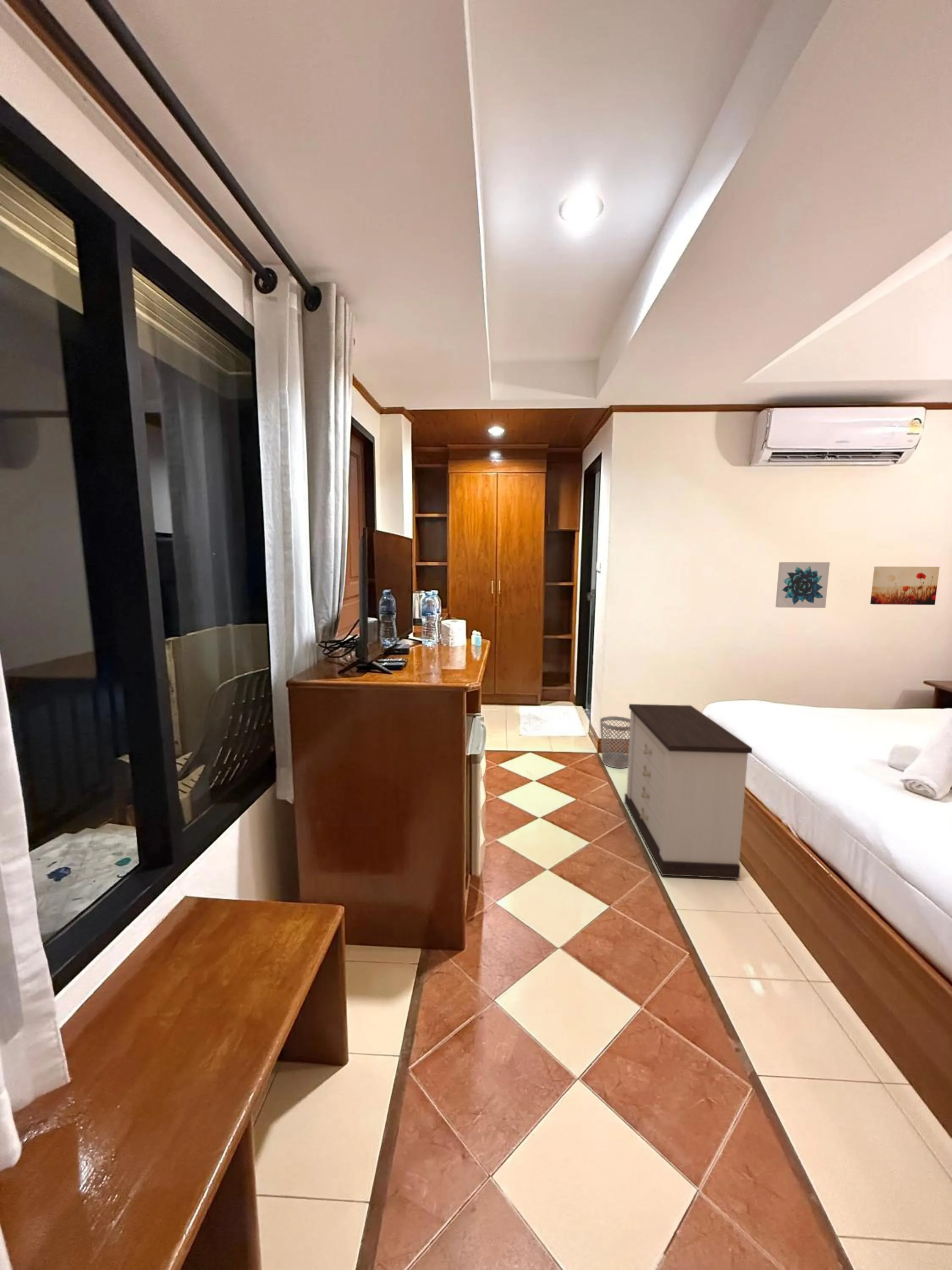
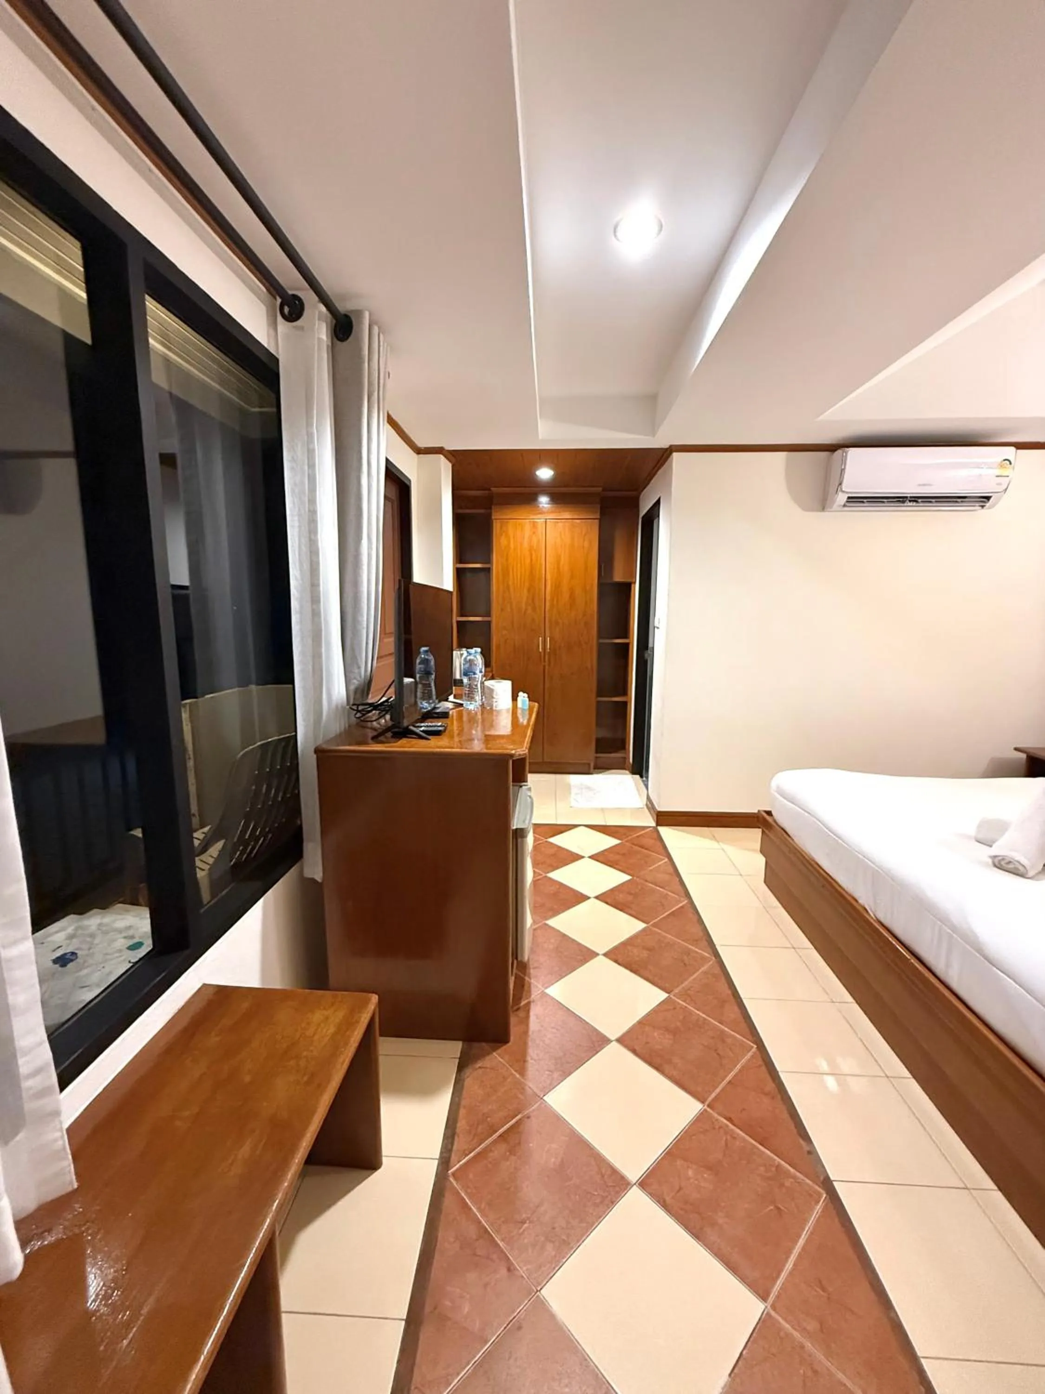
- wall art (904, 585)
- wall art (802, 585)
- wastebasket (617, 742)
- nightstand (677, 780)
